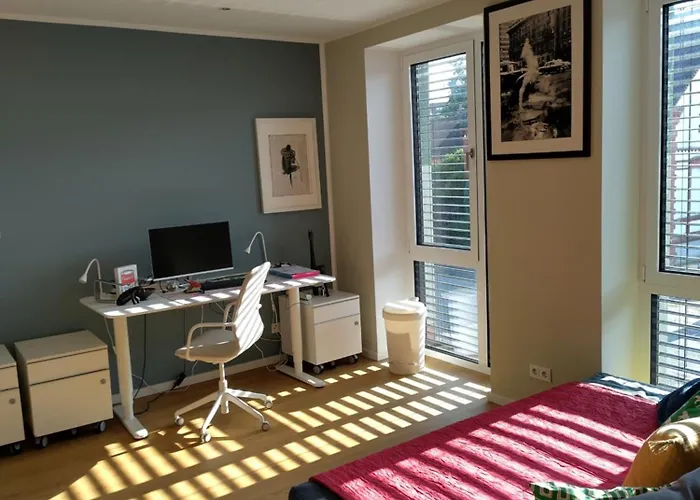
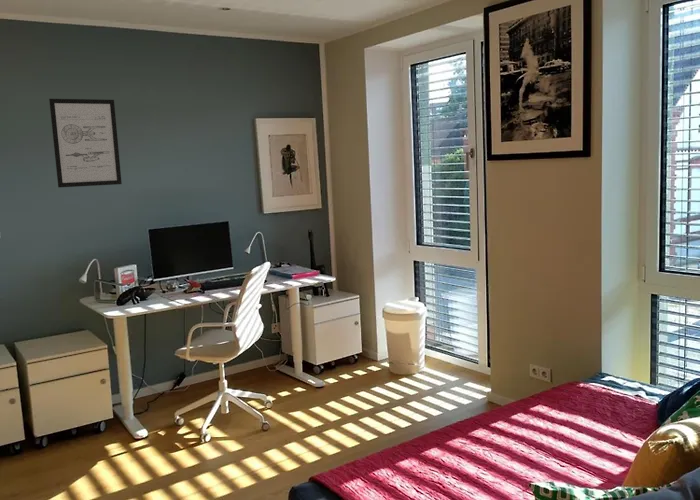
+ wall art (86, 142)
